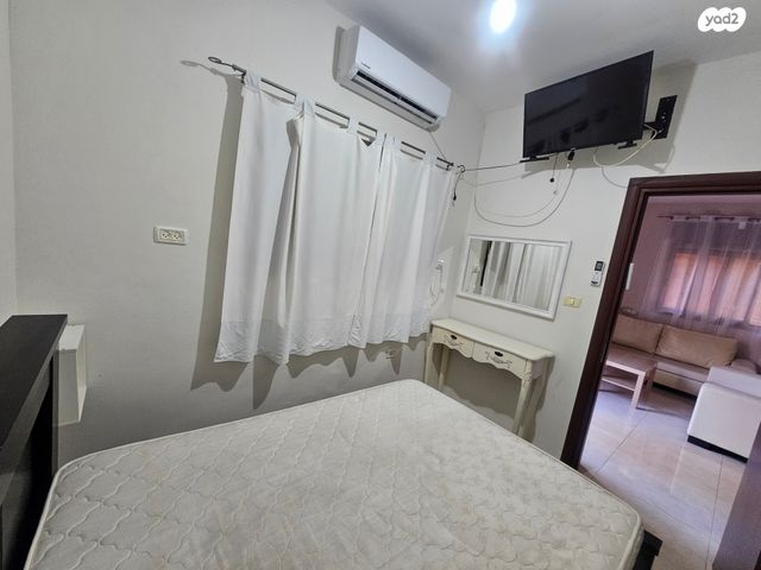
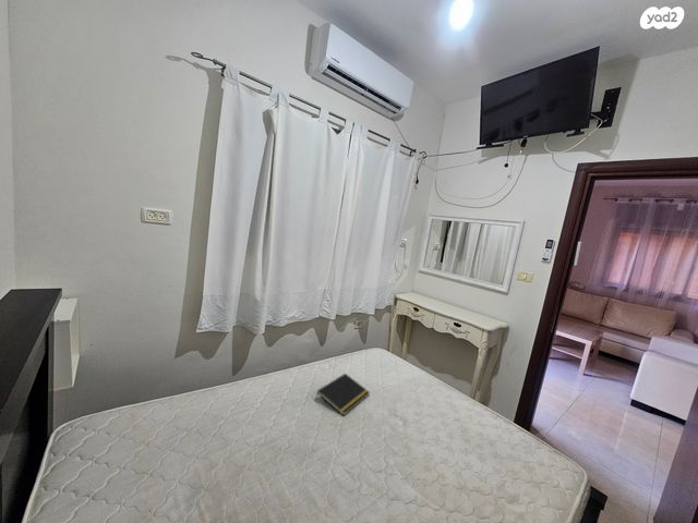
+ notepad (344, 392)
